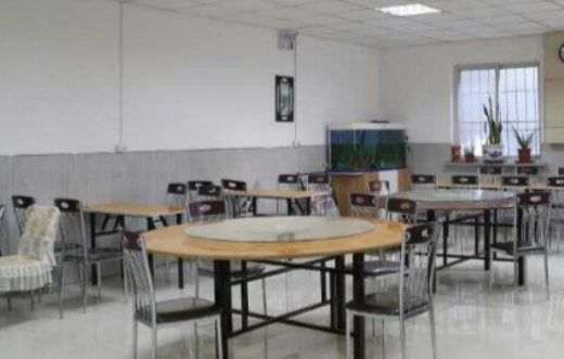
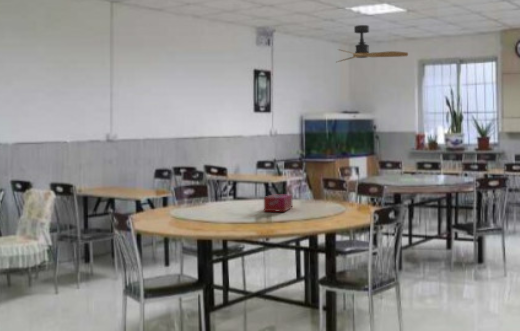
+ ceiling fan (368, 45)
+ tissue box (278, 202)
